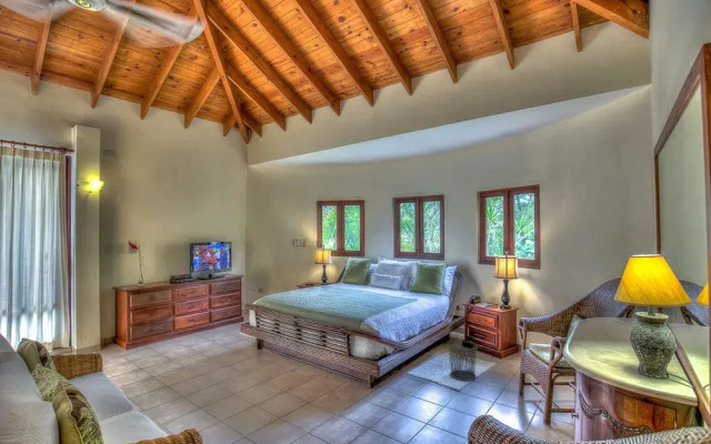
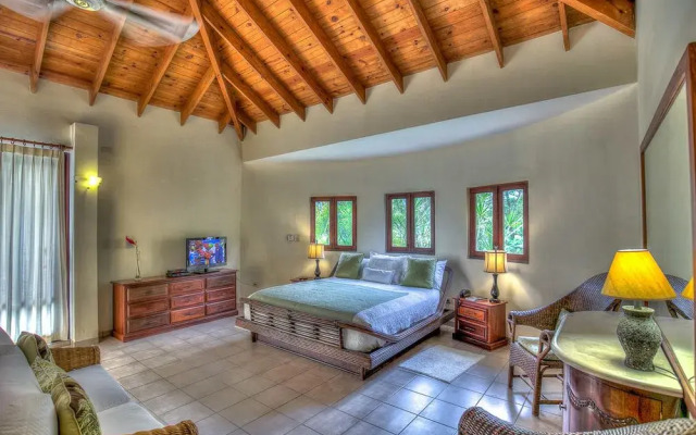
- waste bin (461, 360)
